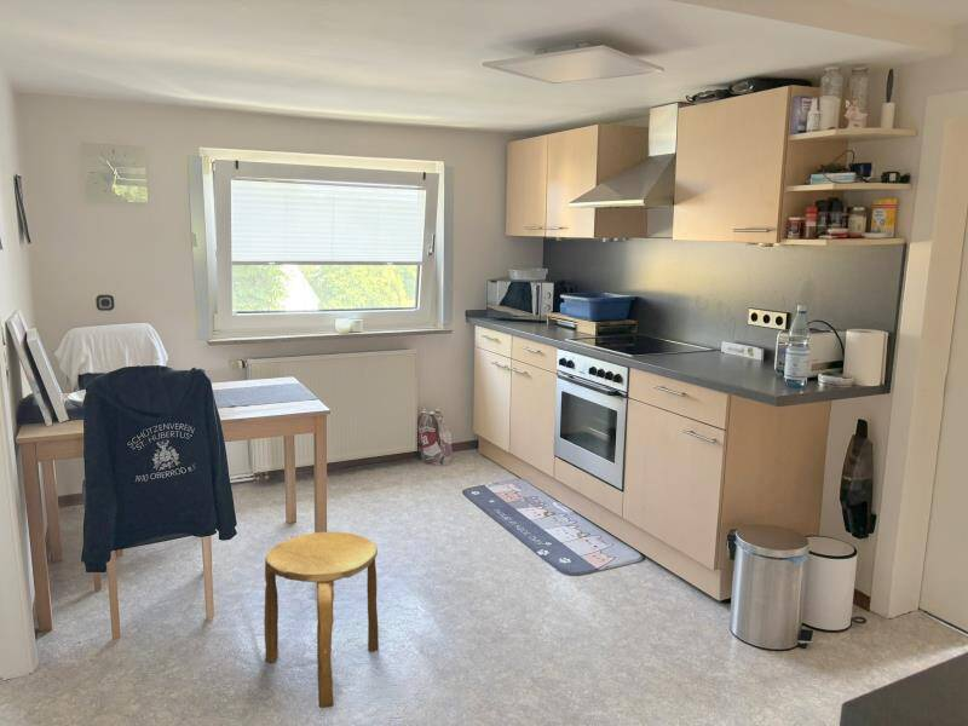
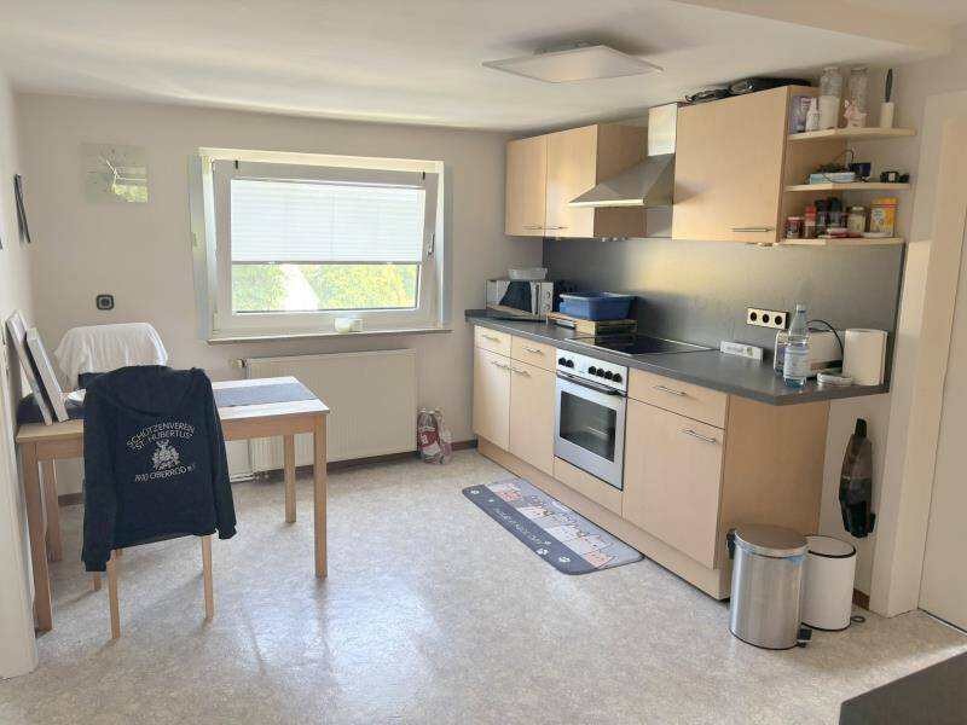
- stool (321, 612)
